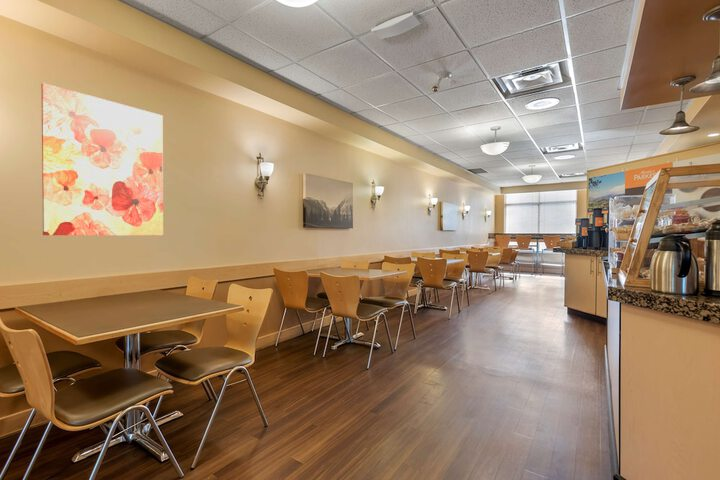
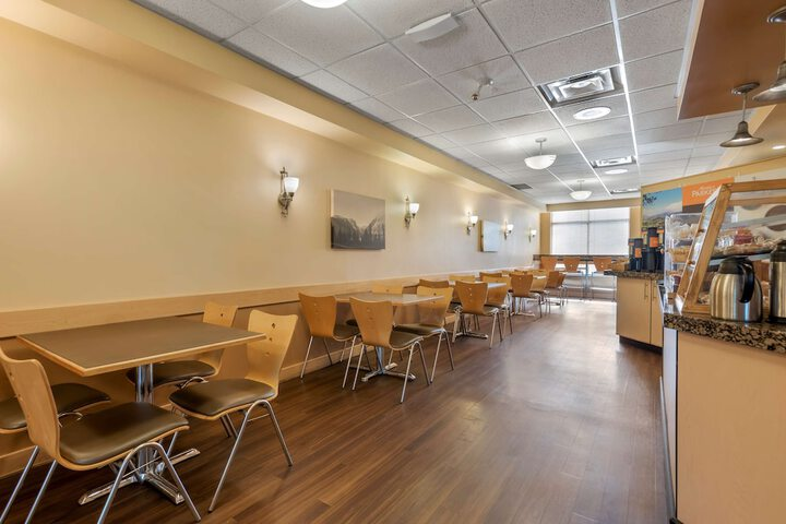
- wall art (109, 168)
